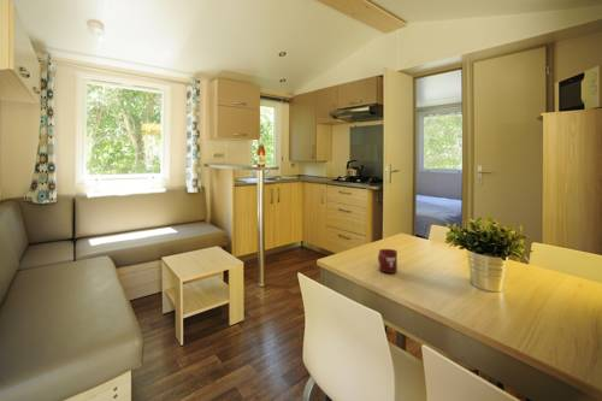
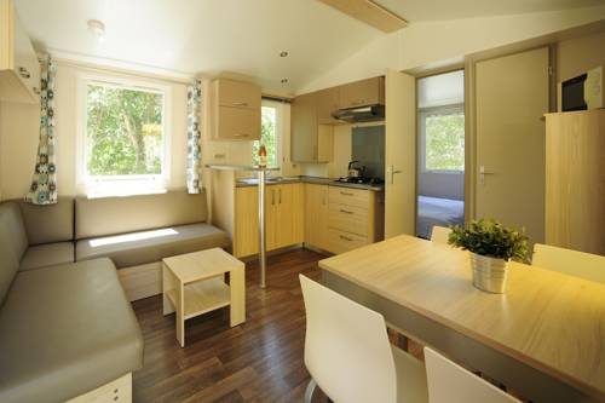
- cup (385, 259)
